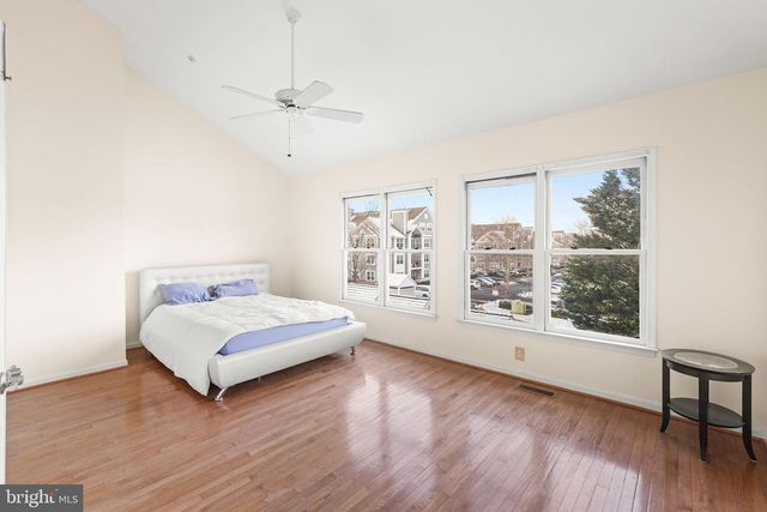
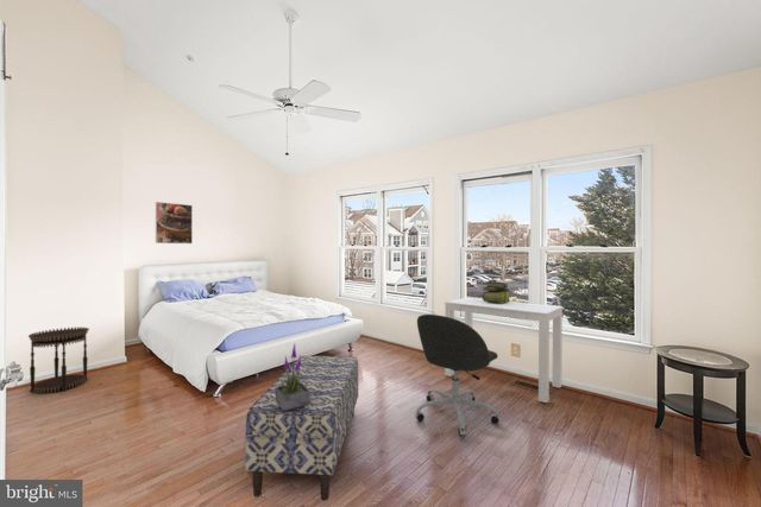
+ office chair (455, 362)
+ bench (313, 413)
+ potted plant (293, 373)
+ side table (58, 359)
+ desk (502, 316)
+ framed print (174, 223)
+ stack of books (496, 291)
